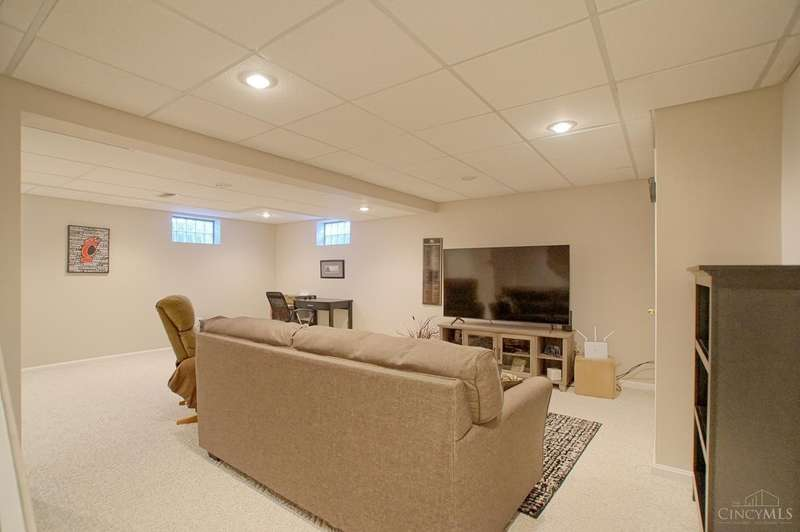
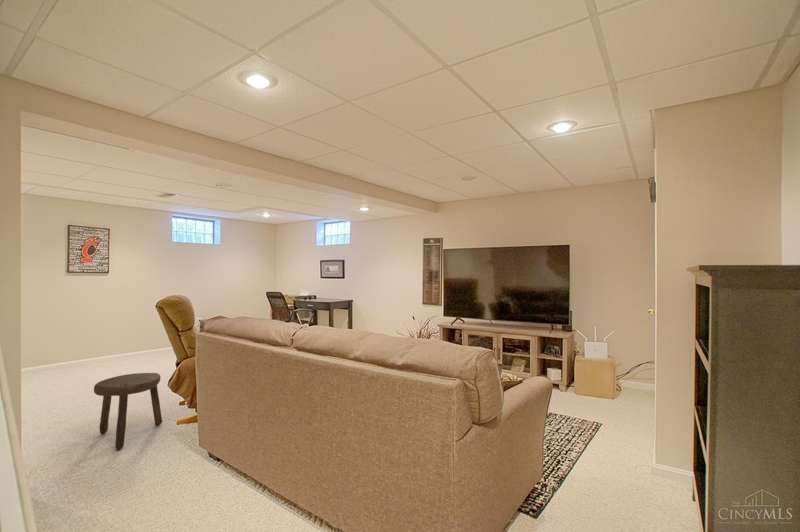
+ stool (126, 408)
